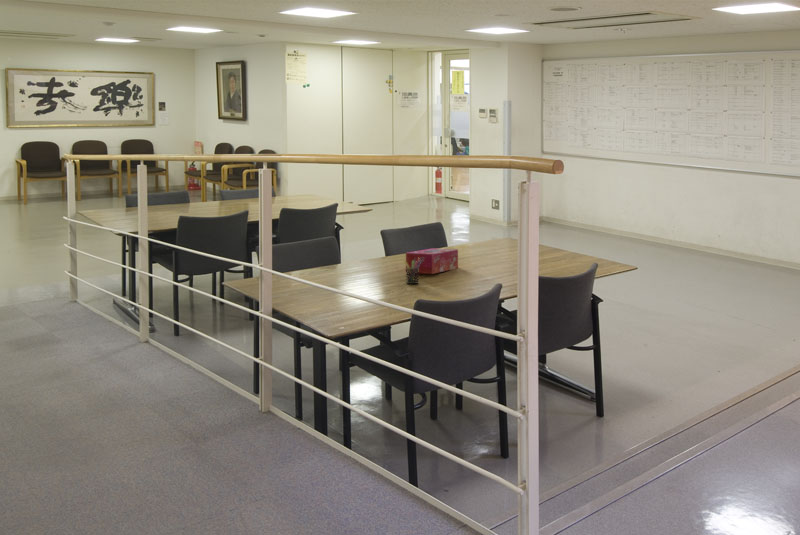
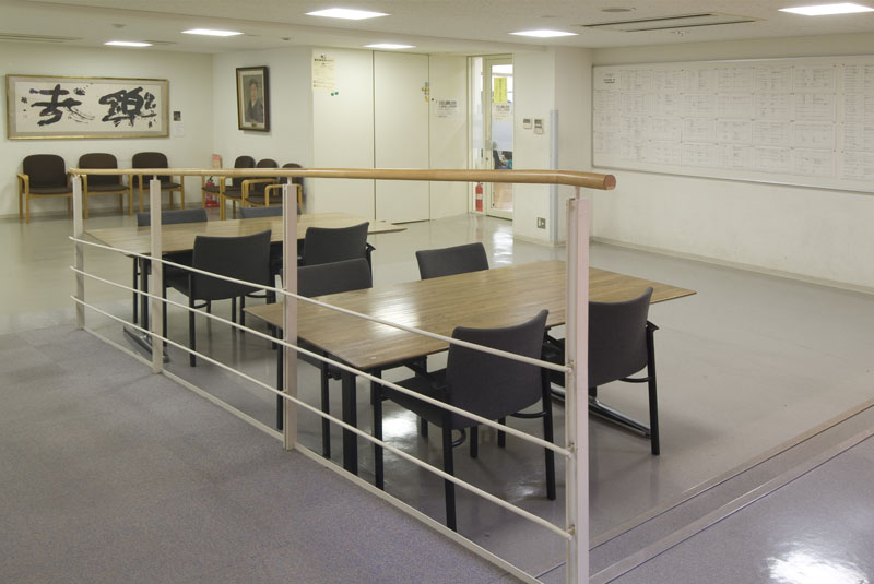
- pen holder (413, 270)
- tissue box (432, 260)
